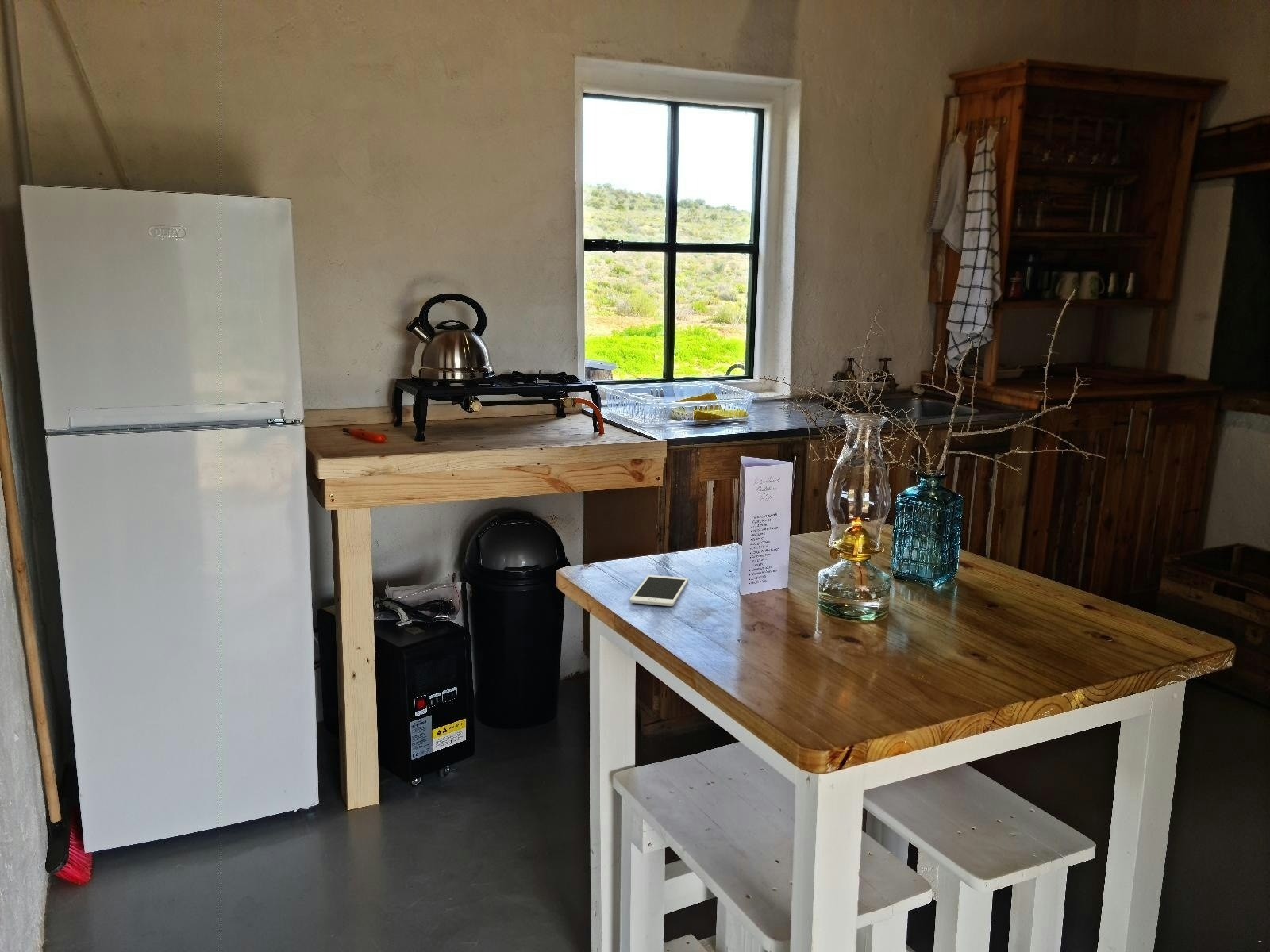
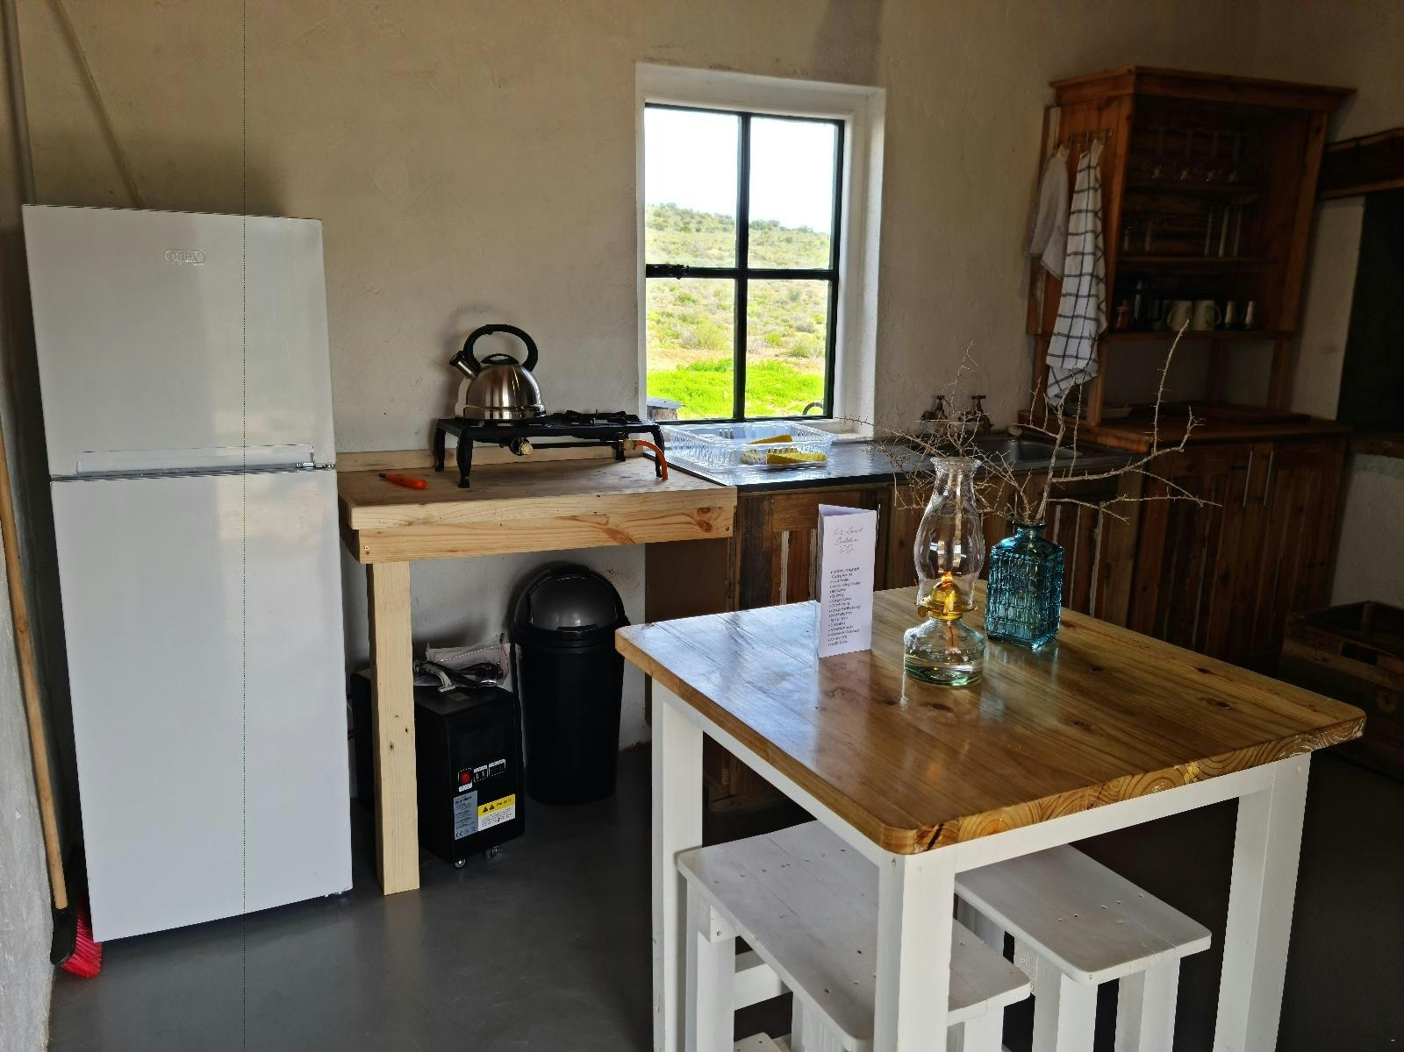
- cell phone (660, 589)
